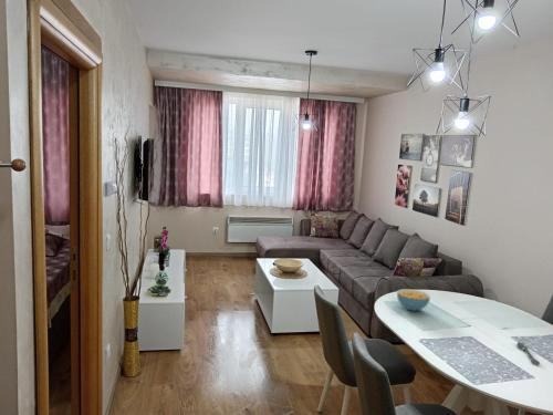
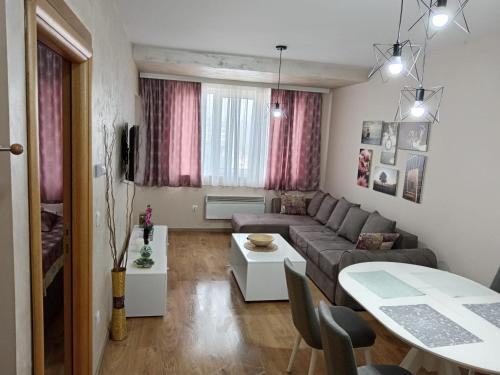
- spoon (528, 353)
- cereal bowl (413, 301)
